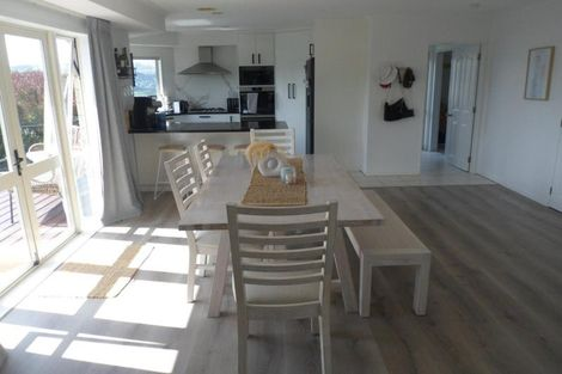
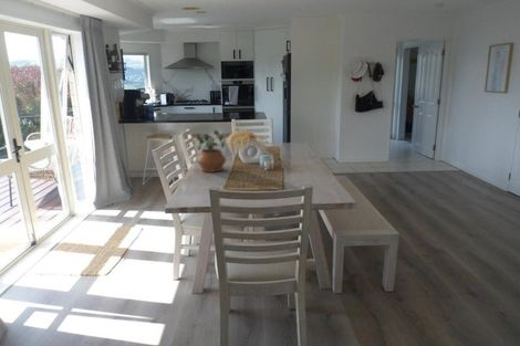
+ potted plant (207, 150)
